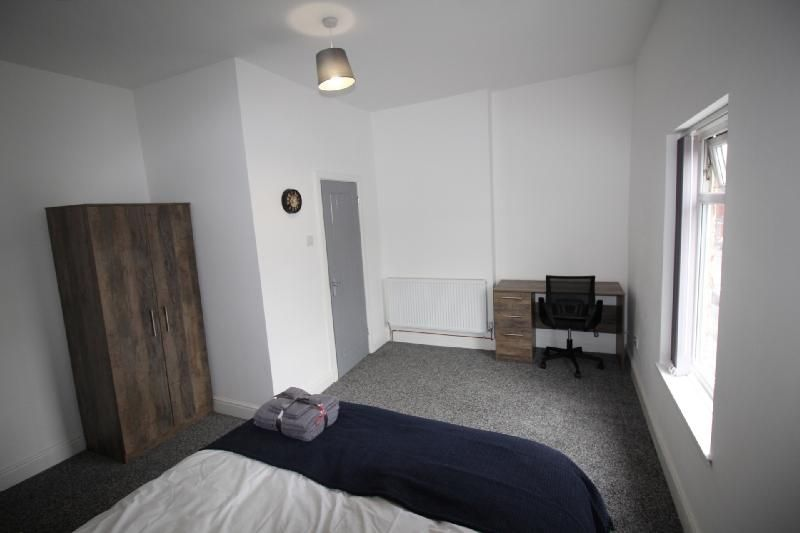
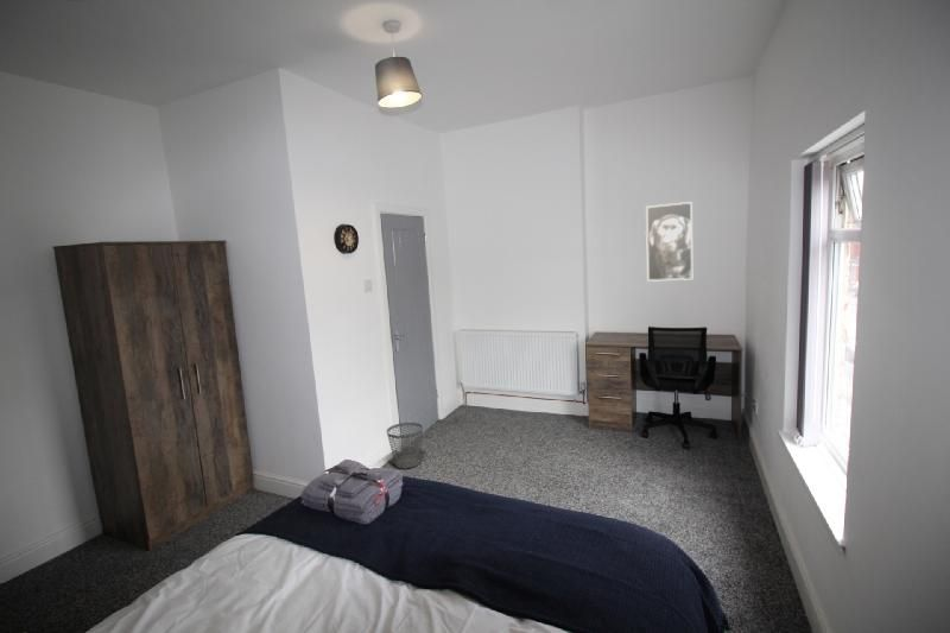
+ wastebasket (406, 447)
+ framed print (669, 242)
